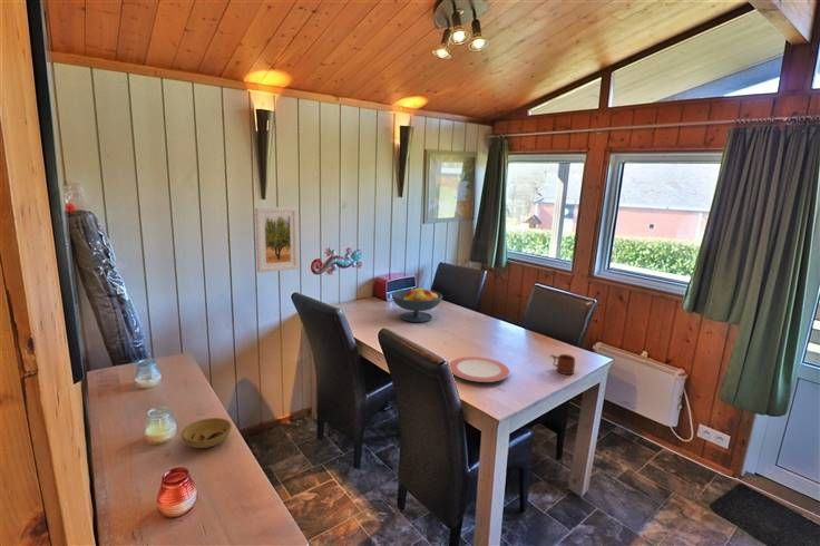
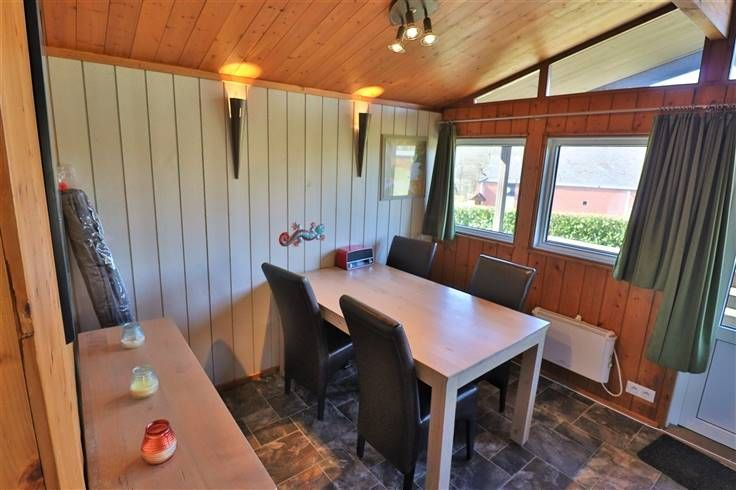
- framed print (277, 238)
- mug (562, 362)
- plate (478, 370)
- bowl (207, 435)
- fruit bowl (417, 302)
